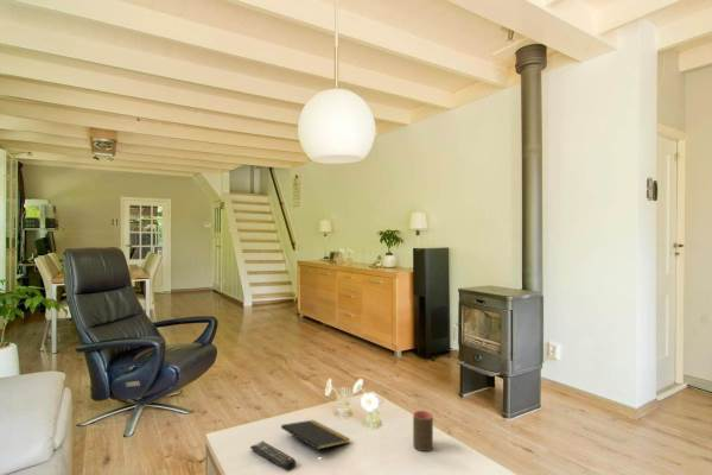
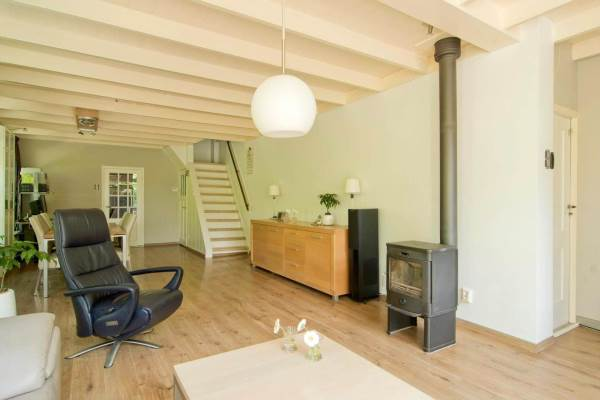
- notepad (314, 433)
- remote control (272, 455)
- cup (422, 430)
